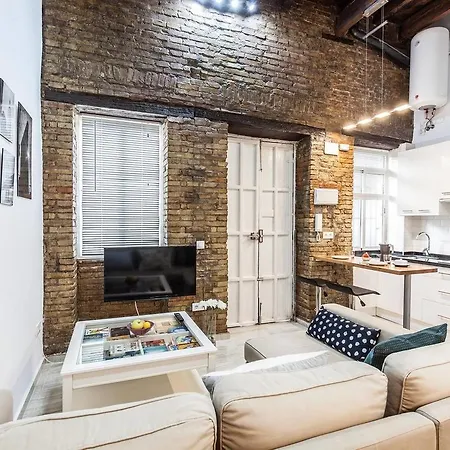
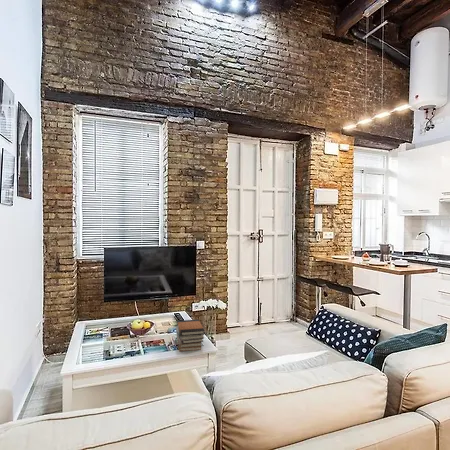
+ book stack (189, 334)
